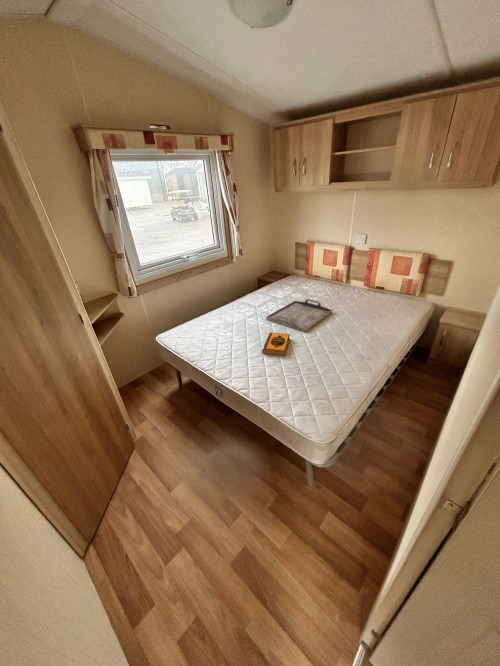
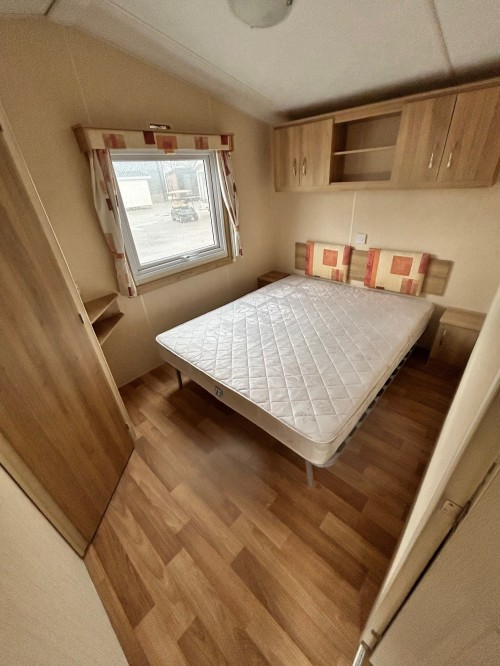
- hardback book (276, 343)
- serving tray (299, 312)
